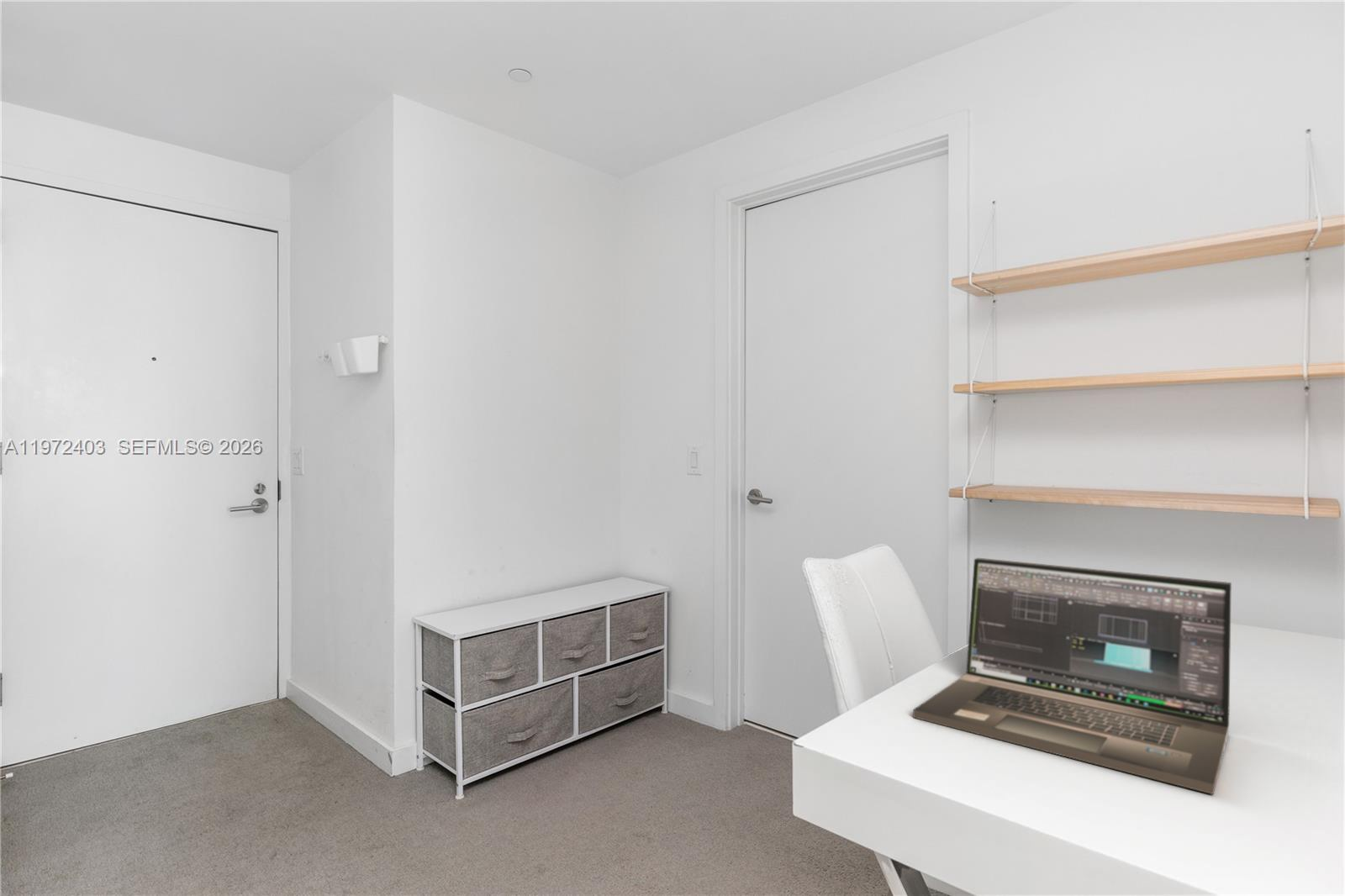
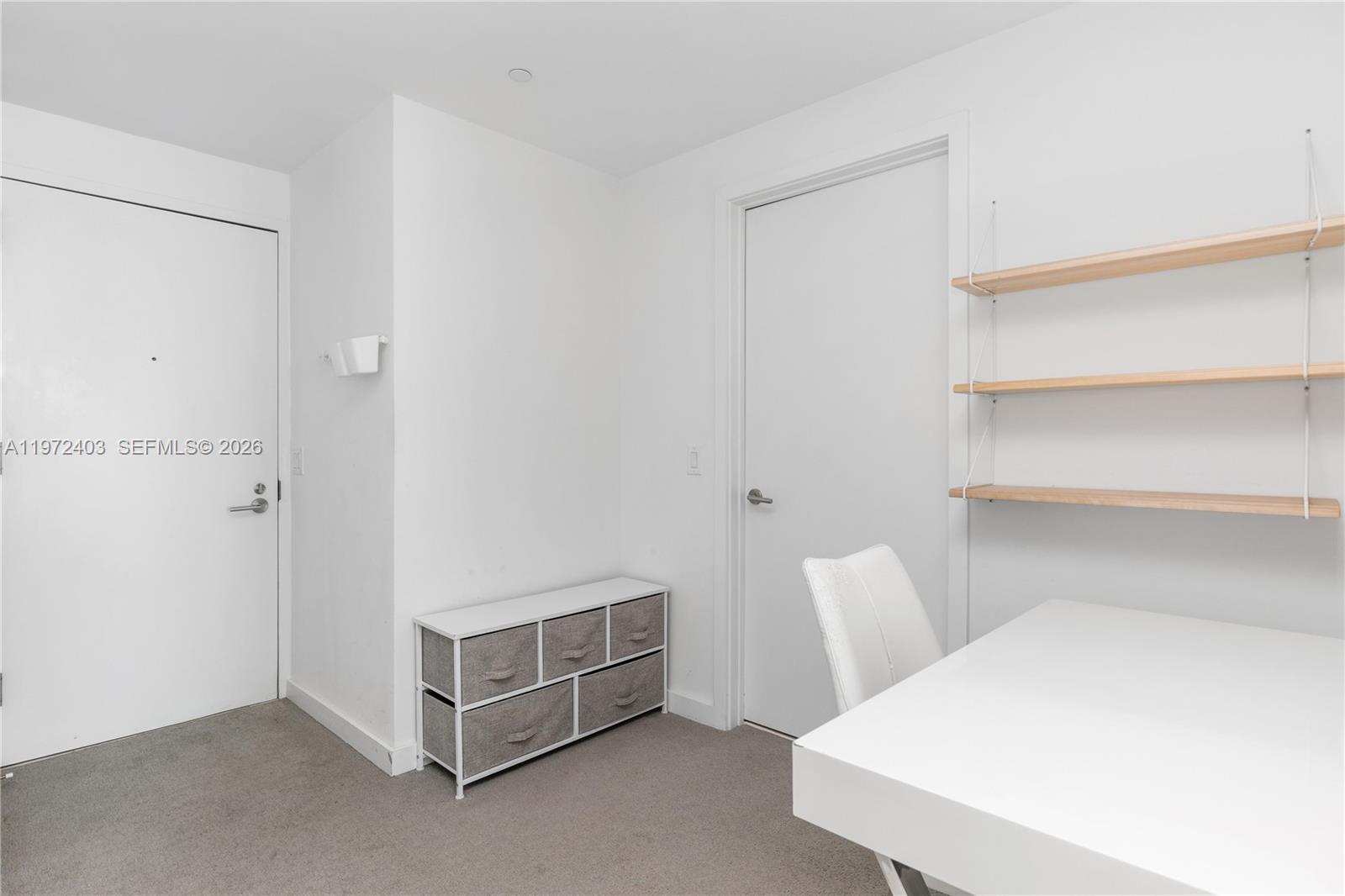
- laptop (1070, 651)
